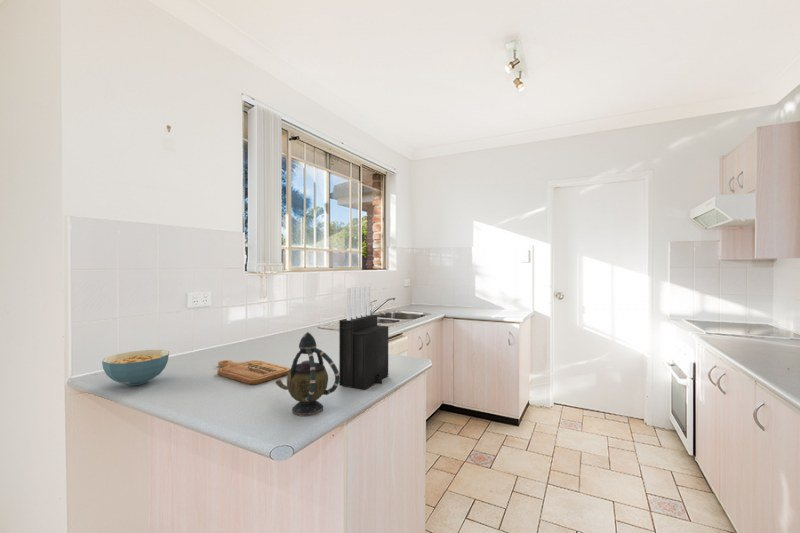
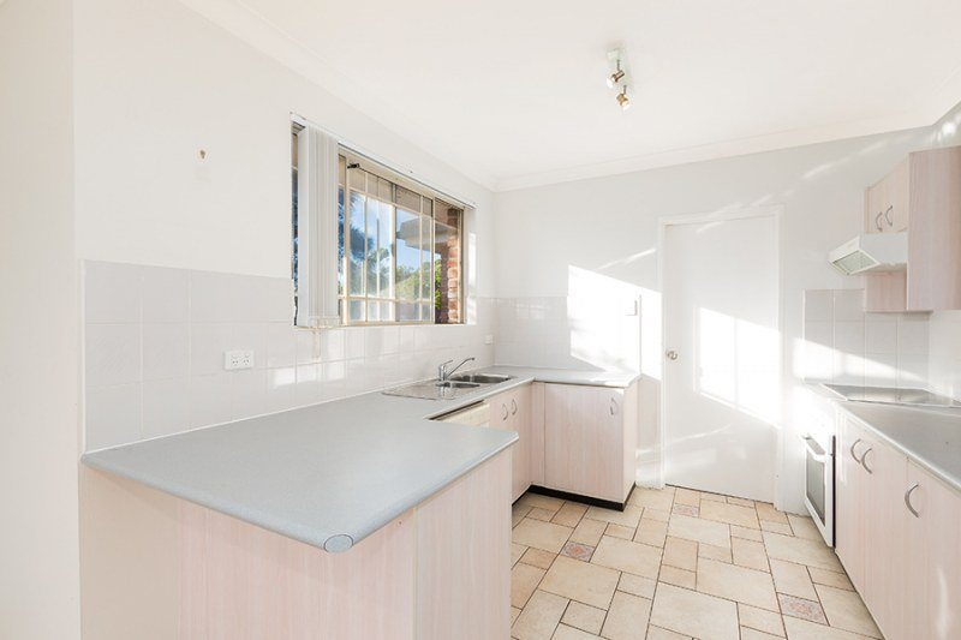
- knife block (367, 333)
- cereal bowl (137, 369)
- teapot (300, 368)
- cutting board (246, 369)
